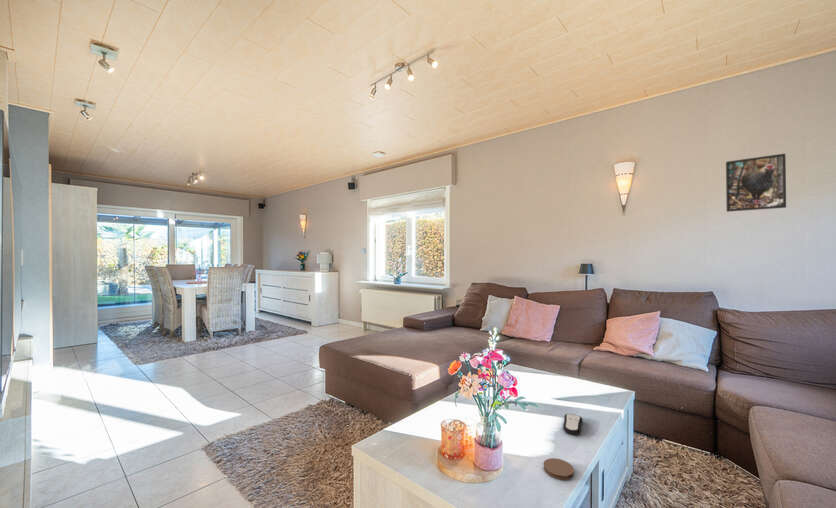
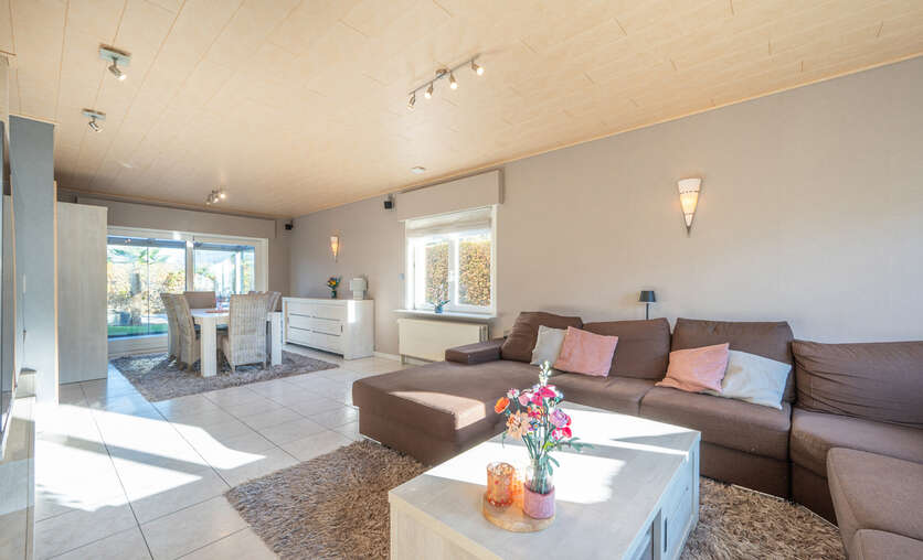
- remote control (572, 423)
- coaster (558, 468)
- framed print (754, 183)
